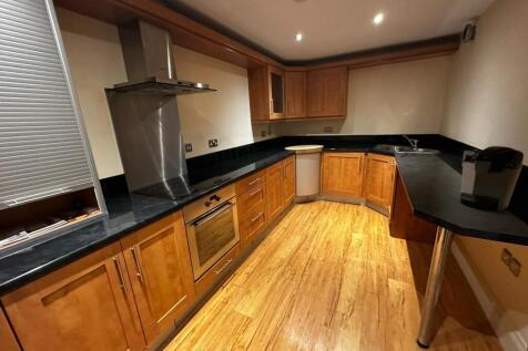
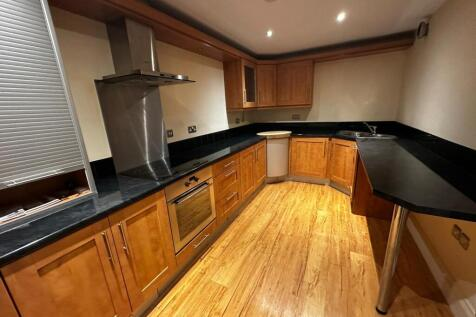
- coffee maker (477, 173)
